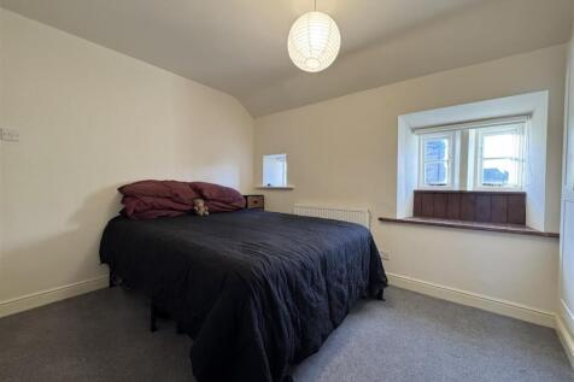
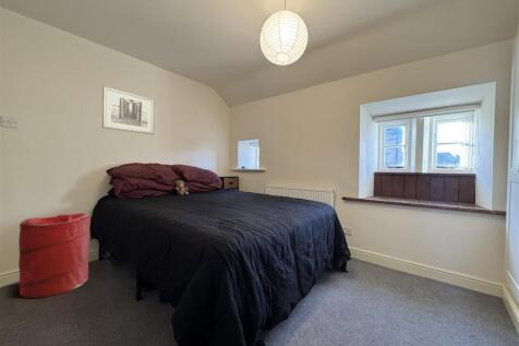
+ laundry hamper (57, 249)
+ wall art (130, 111)
